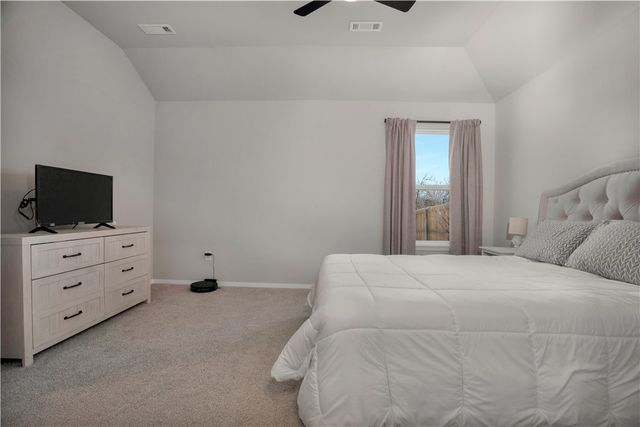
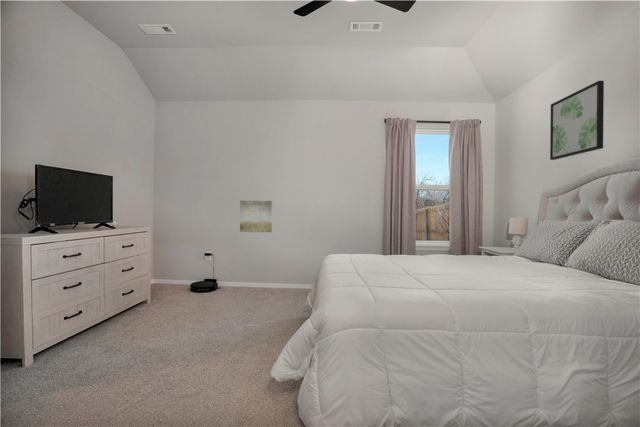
+ wall art (255, 216)
+ wall art (574, 124)
